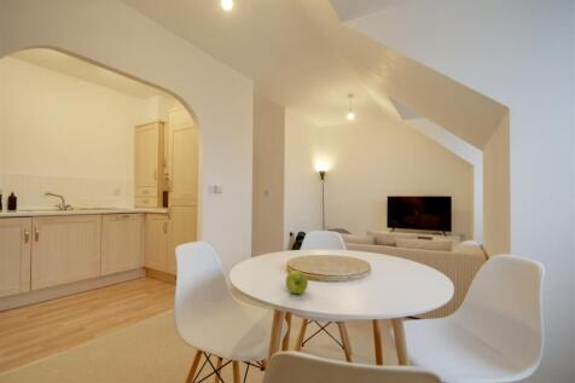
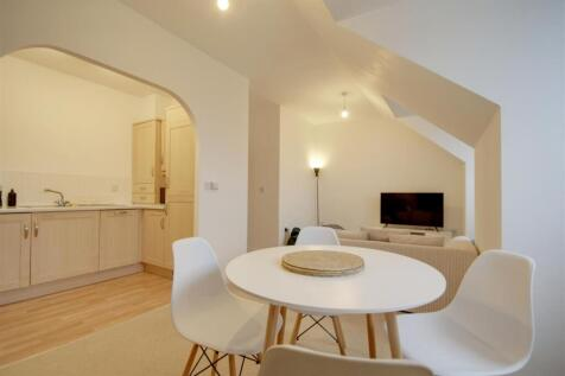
- apple (296, 282)
